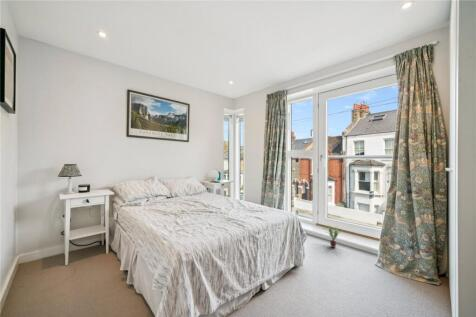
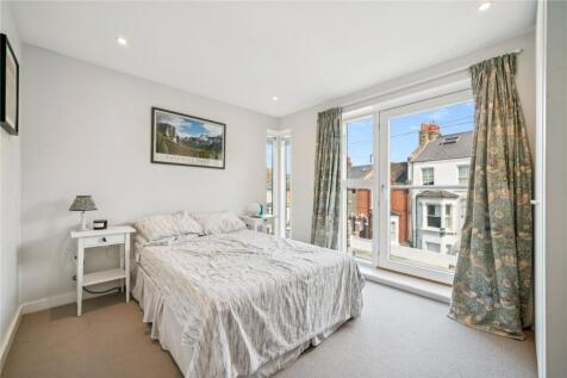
- potted plant (332, 237)
